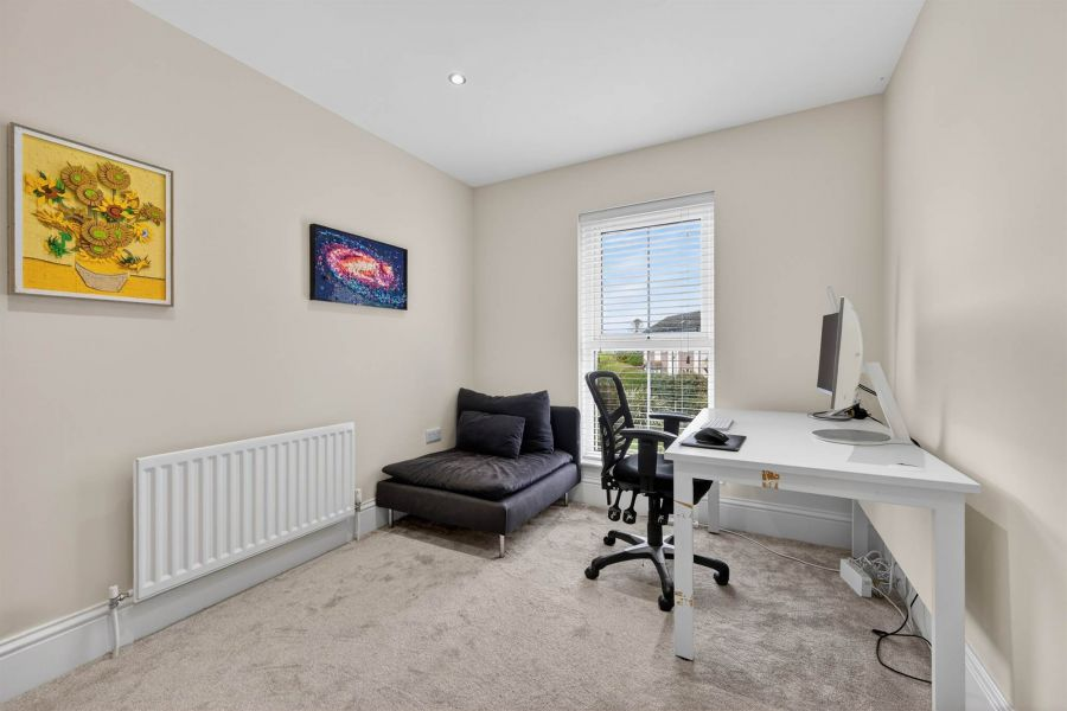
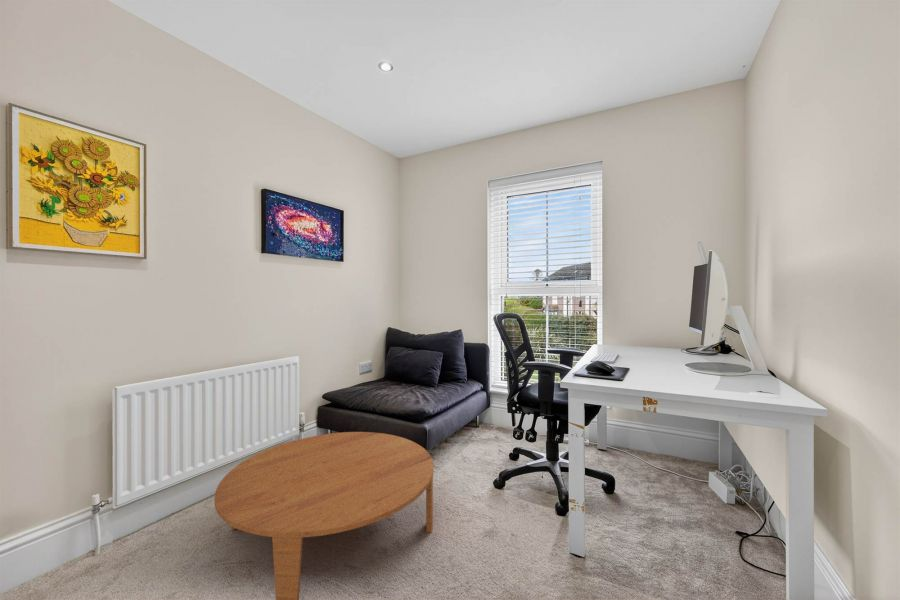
+ coffee table (333, 497)
